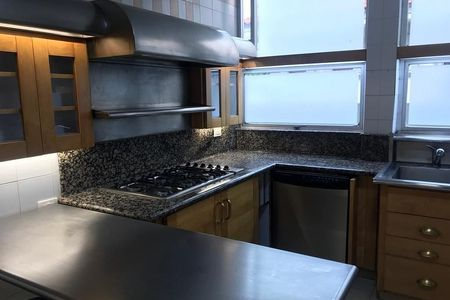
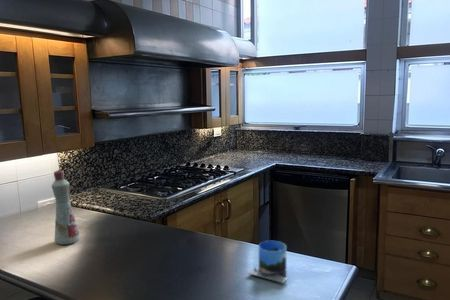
+ bottle (64, 205)
+ mug (272, 260)
